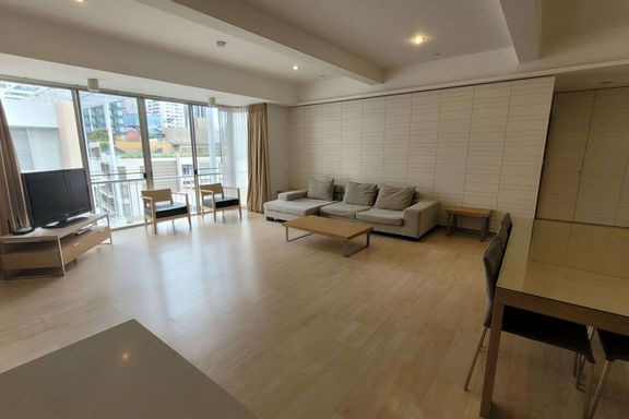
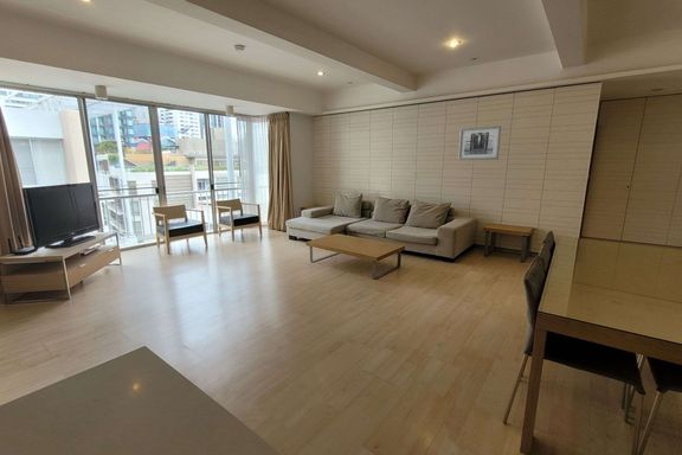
+ wall art (478, 143)
